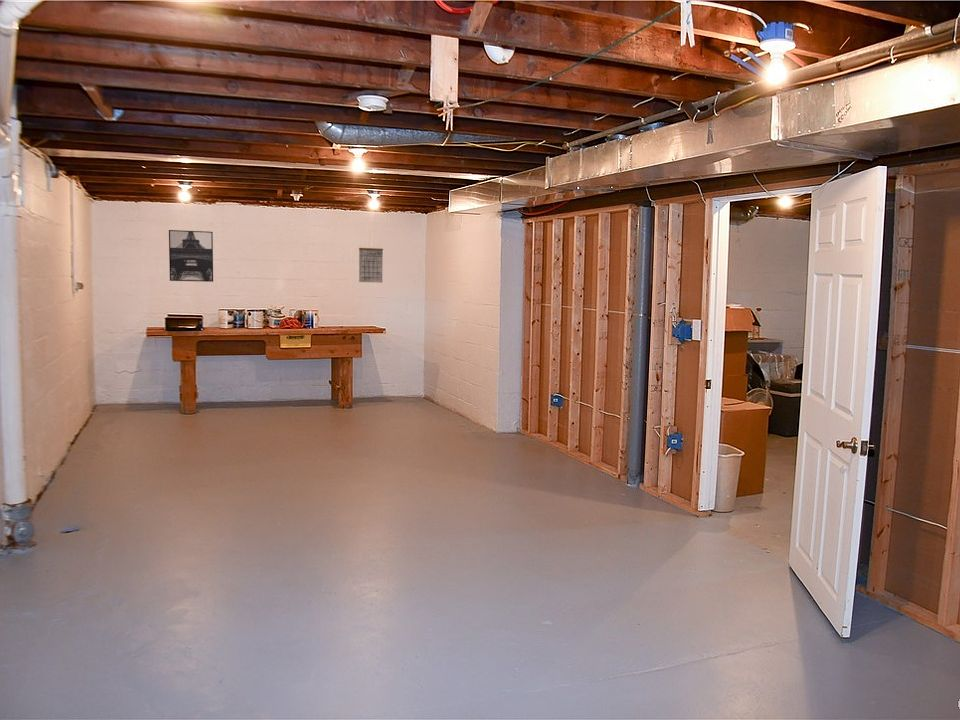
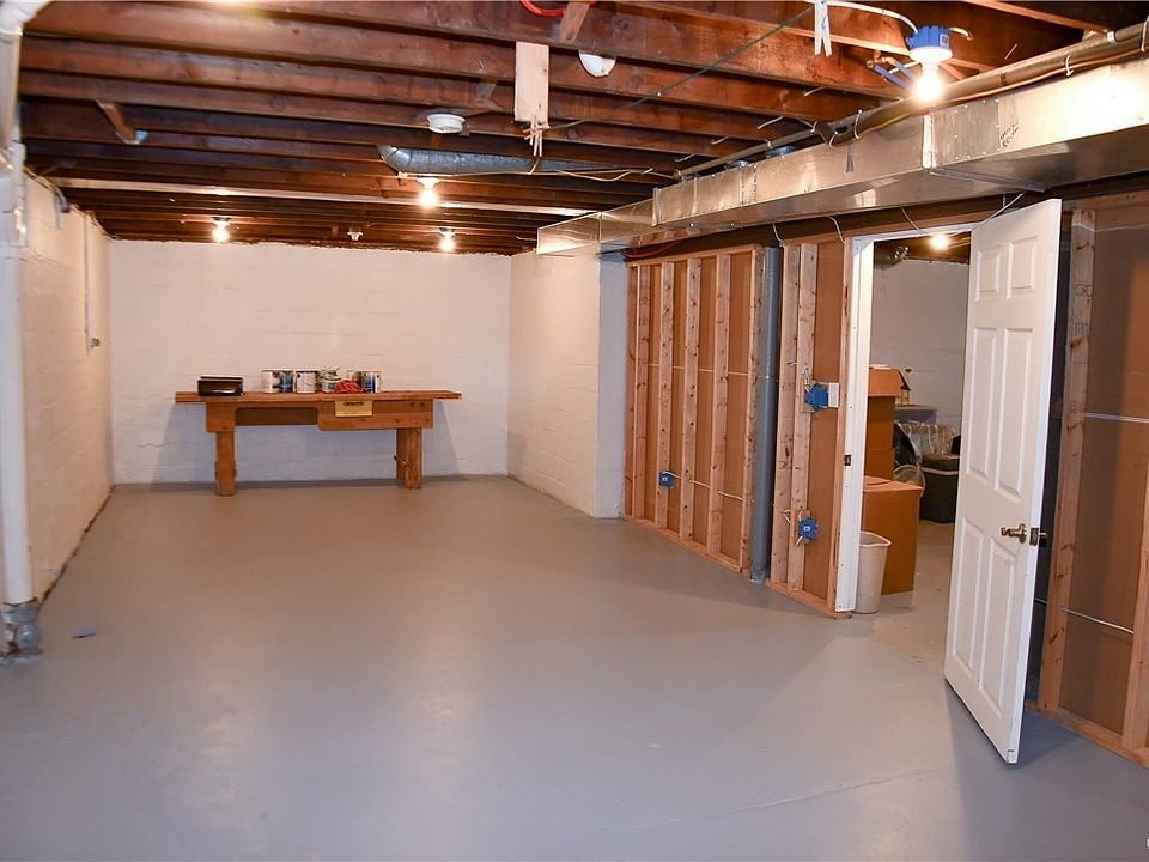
- wall art (191, 256)
- calendar (370, 261)
